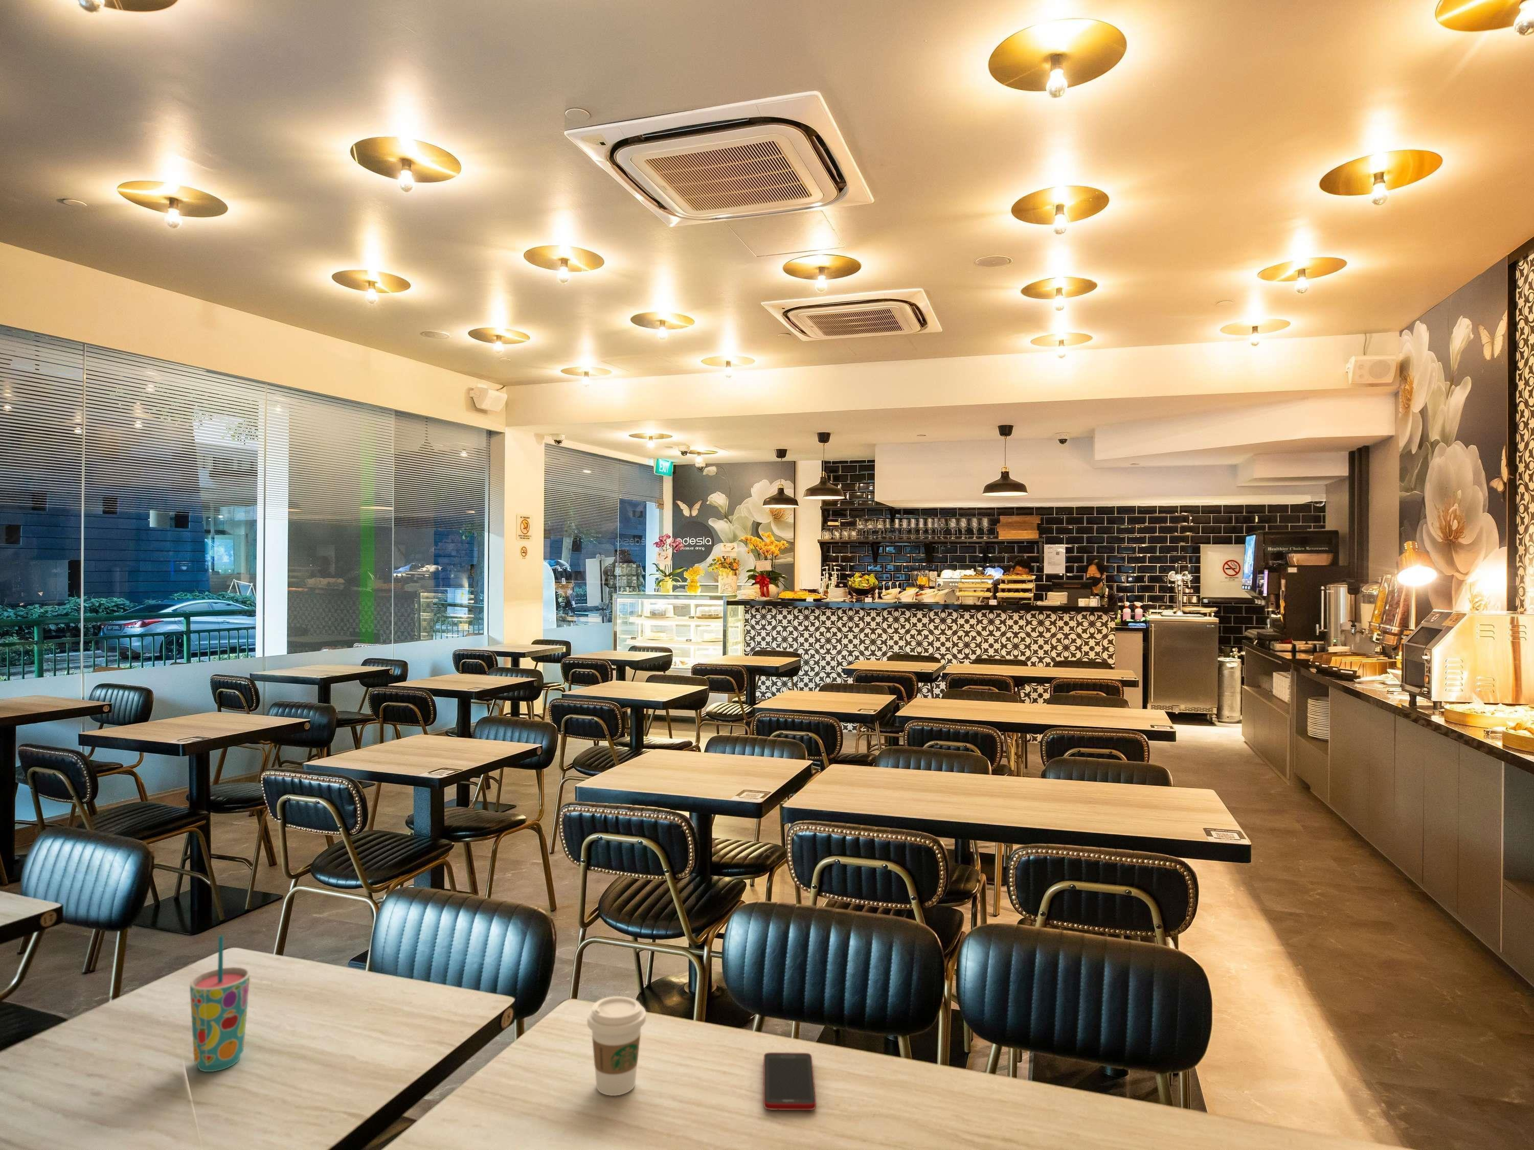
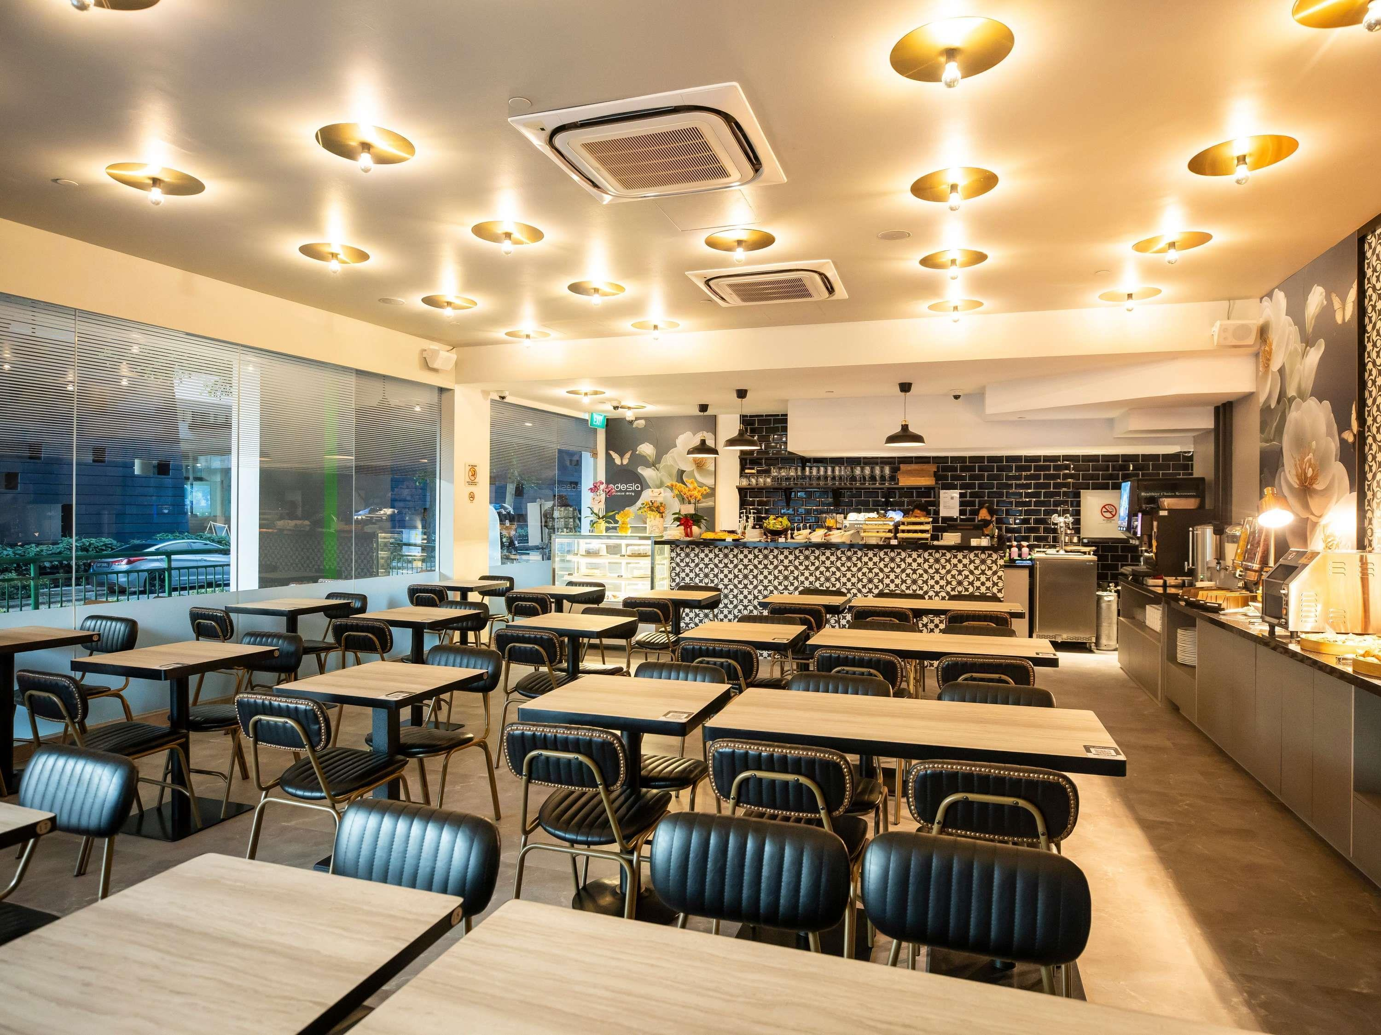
- cup (220, 999)
- cell phone (789, 1080)
- coffee cup (616, 1045)
